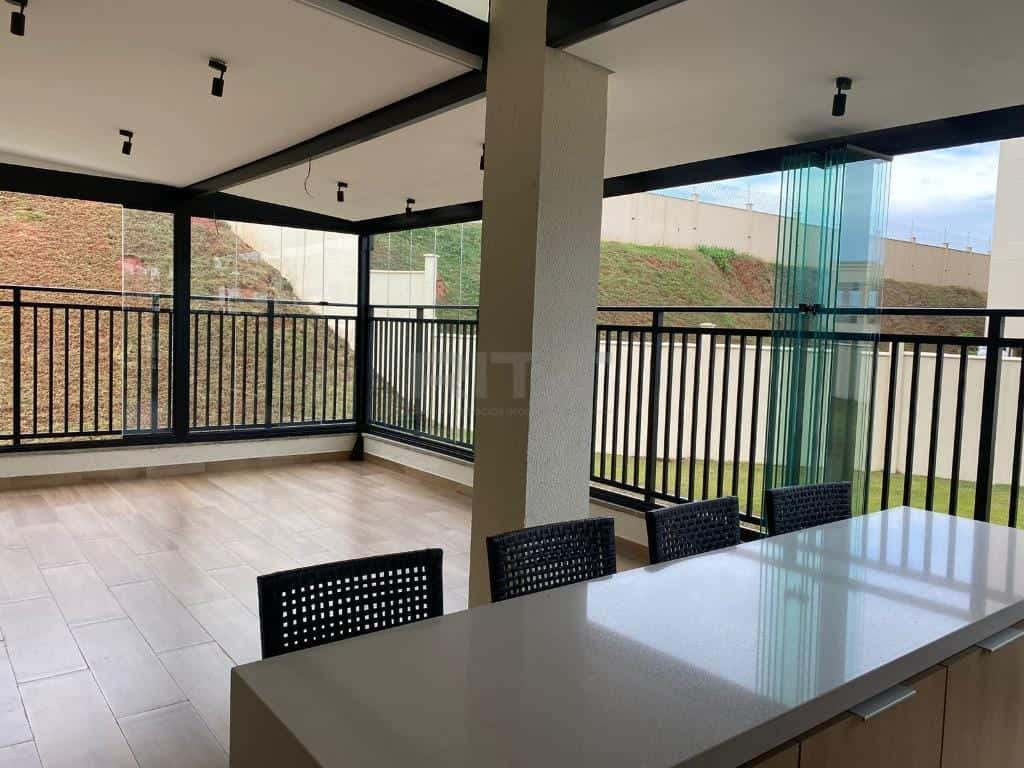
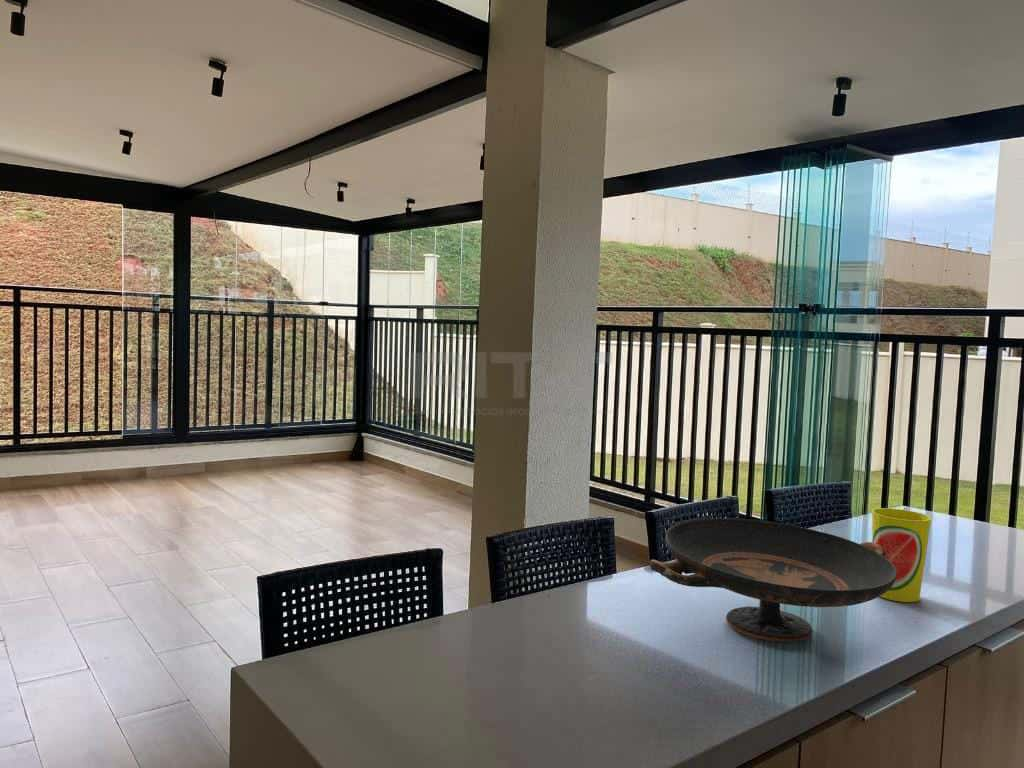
+ decorative bowl (772, 585)
+ cup (898, 554)
